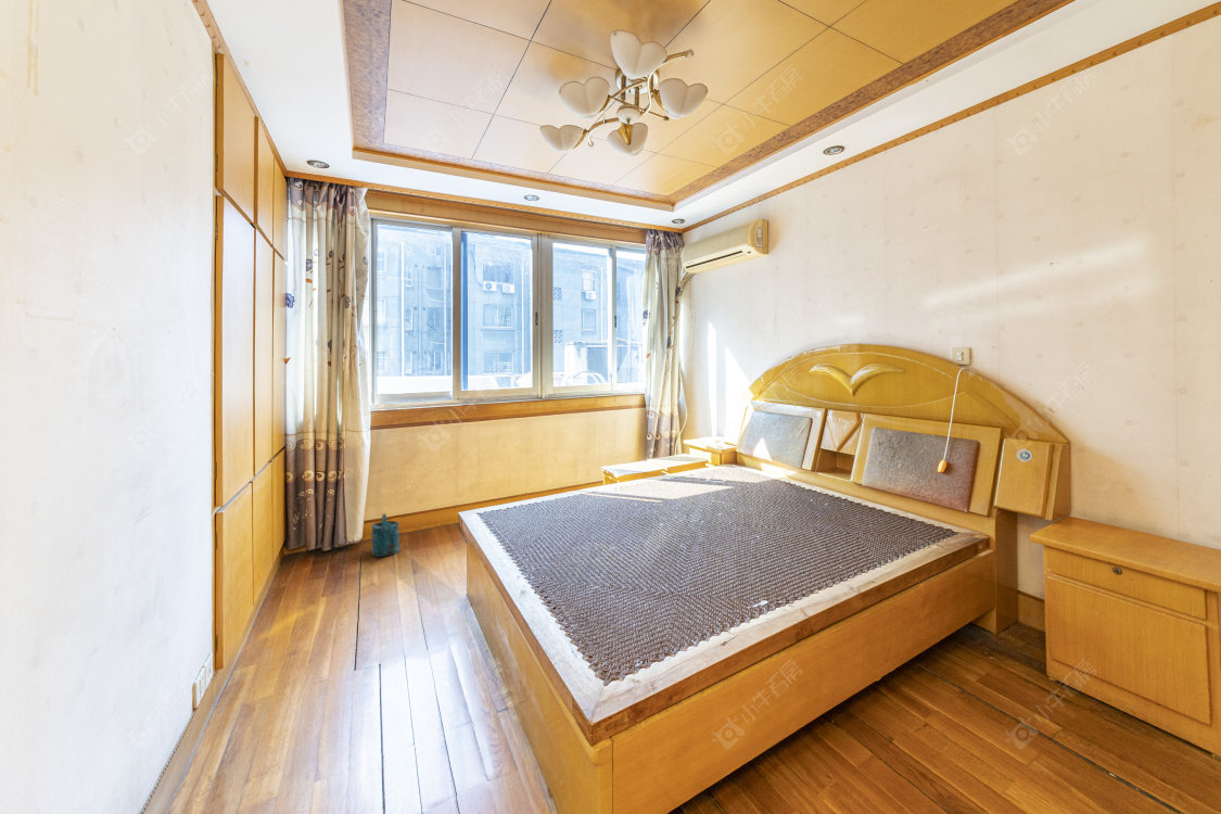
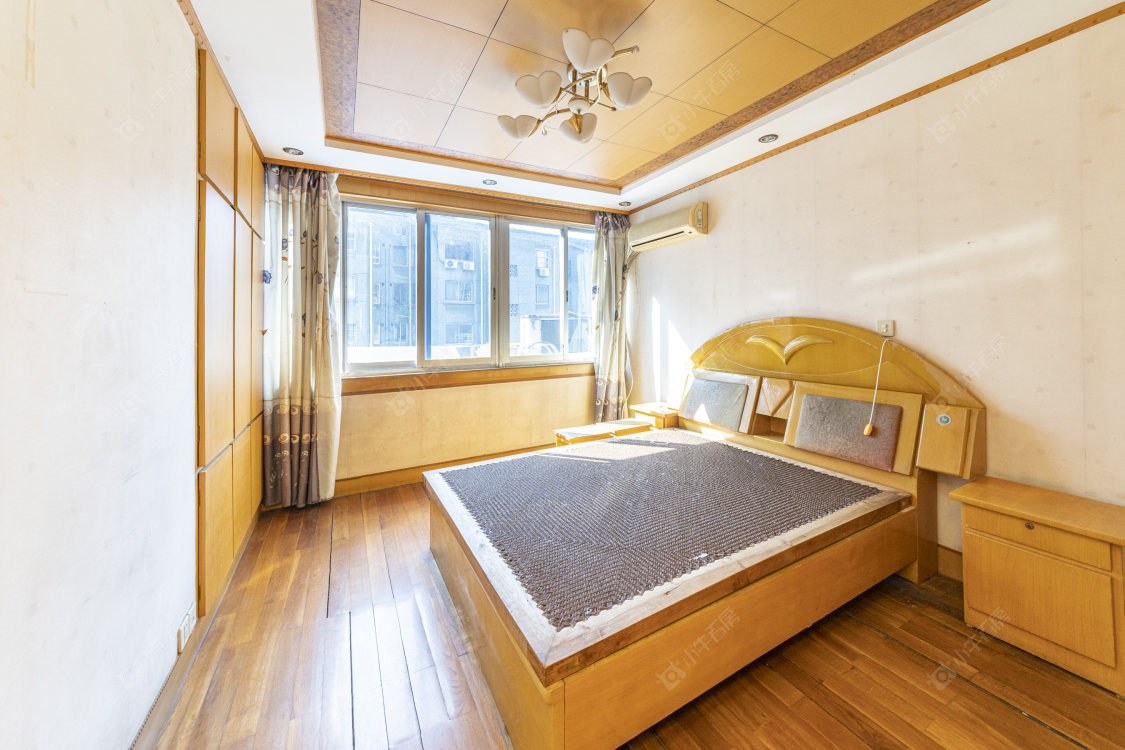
- watering can (385, 536)
